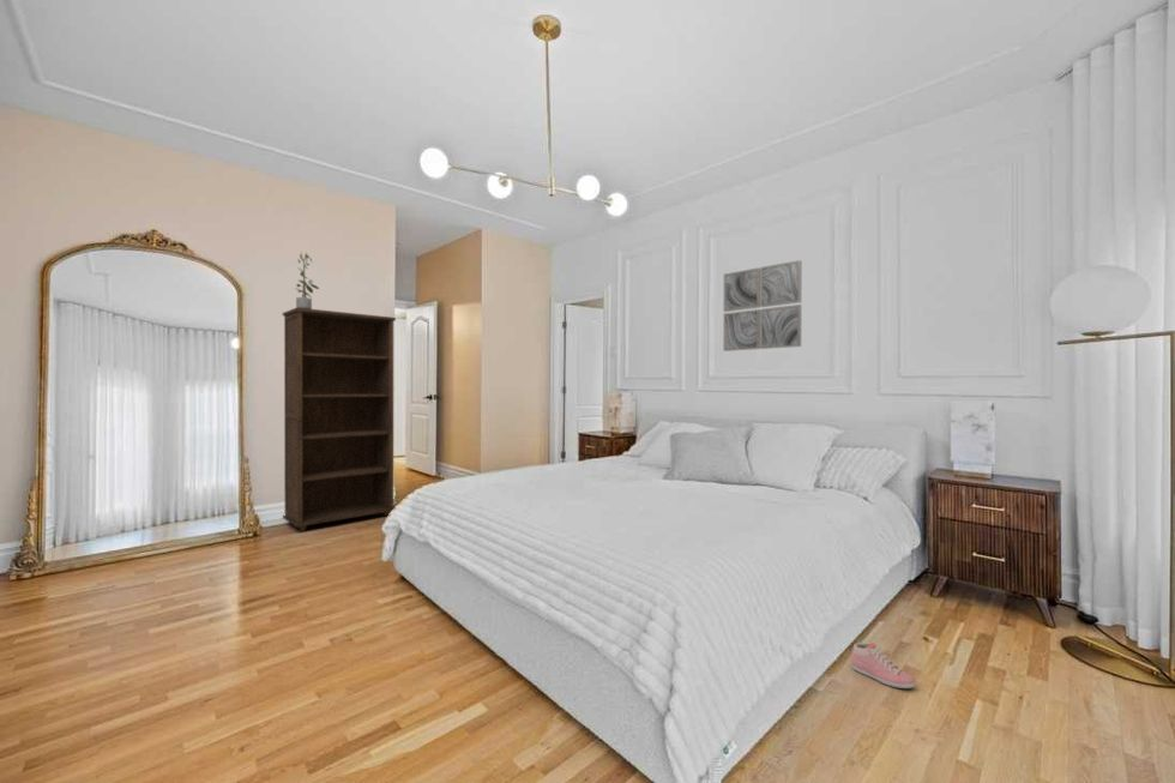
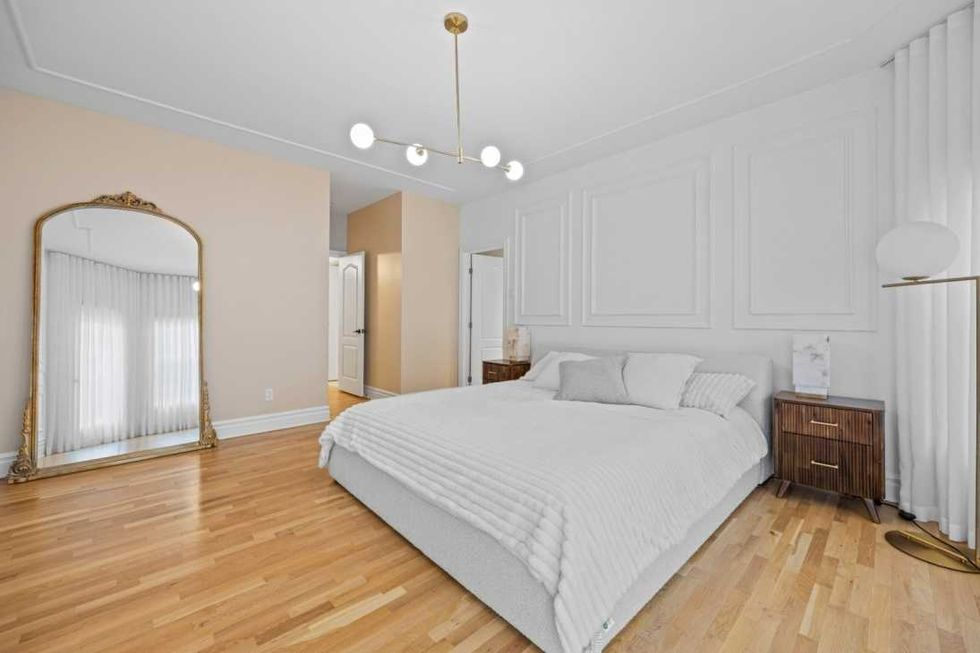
- sneaker (881, 662)
- potted plant (305, 282)
- bookcase (341, 417)
- wall art (759, 307)
